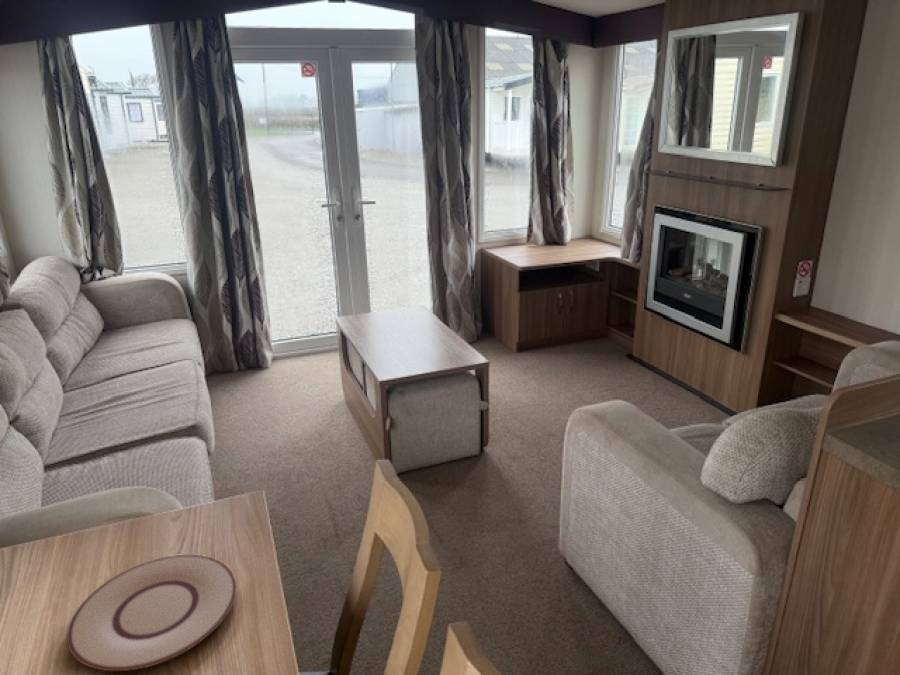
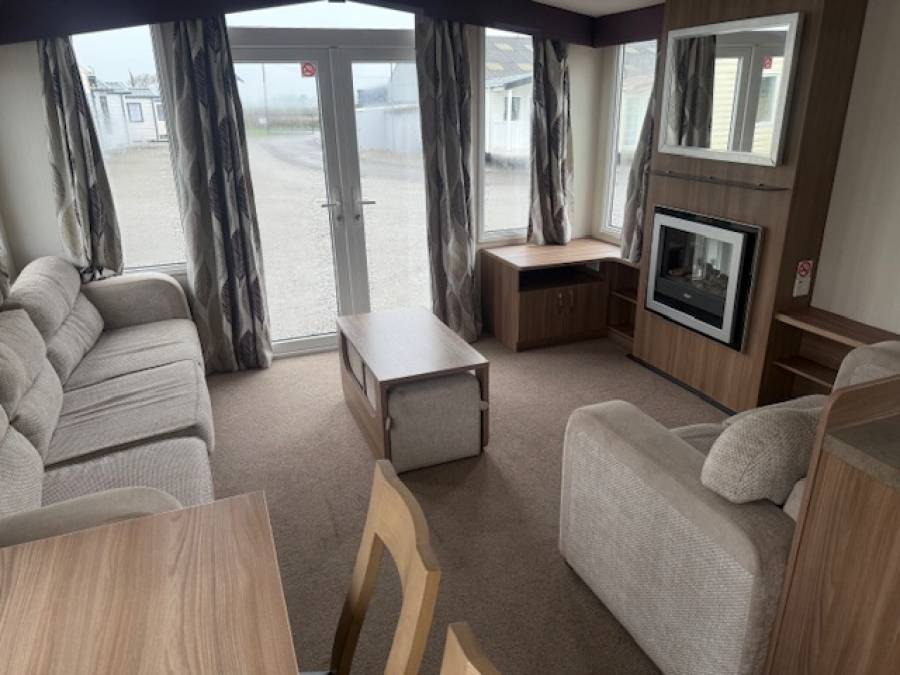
- plate (156, 608)
